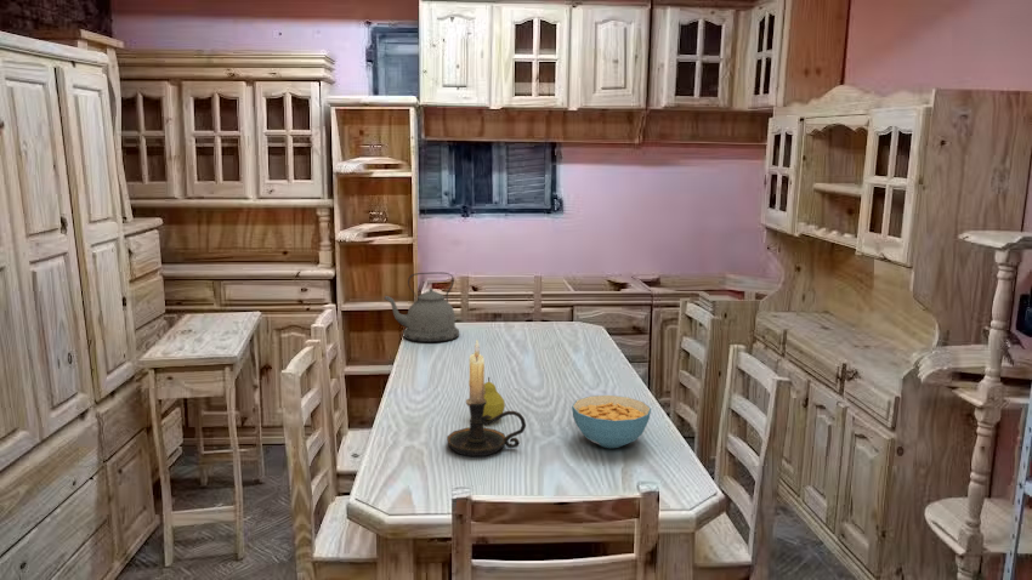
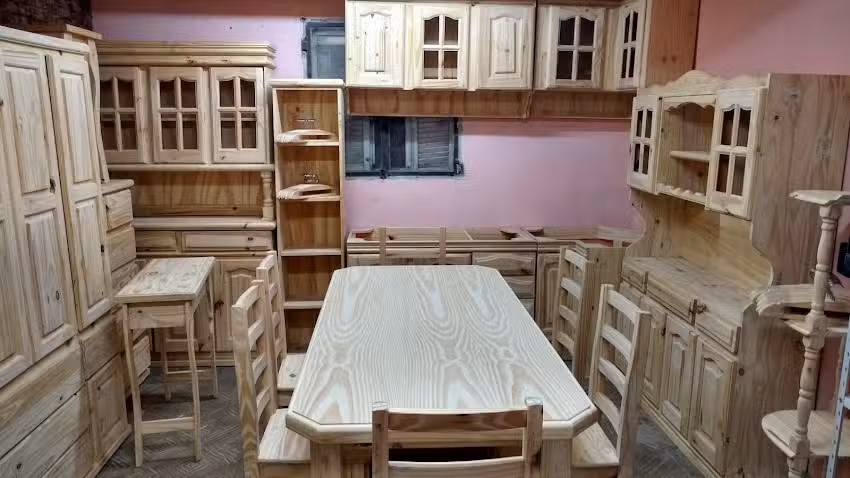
- cereal bowl (611, 425)
- fruit (488, 398)
- kettle (427, 305)
- candle holder (484, 393)
